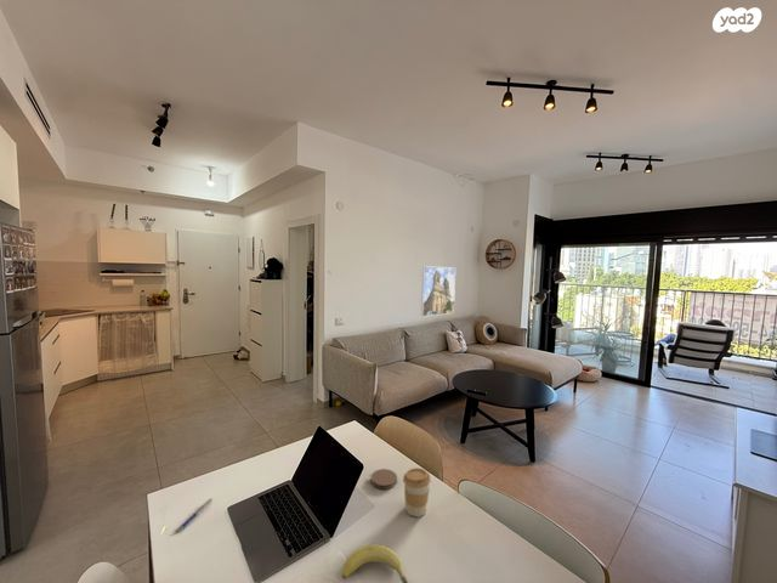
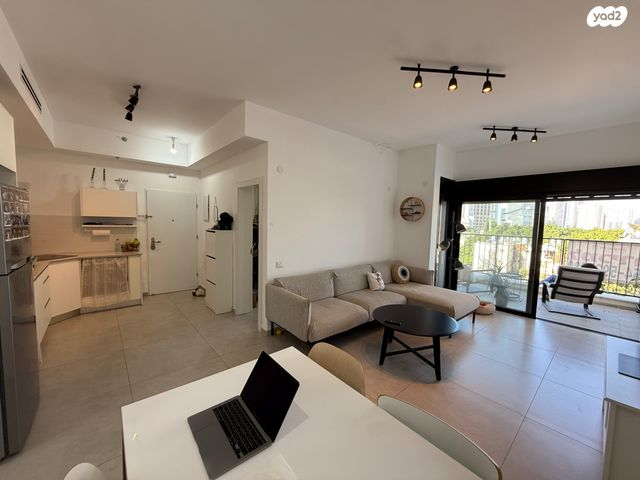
- fruit (375, 561)
- coffee cup (416, 491)
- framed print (438, 290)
- coaster (384, 479)
- pen (195, 513)
